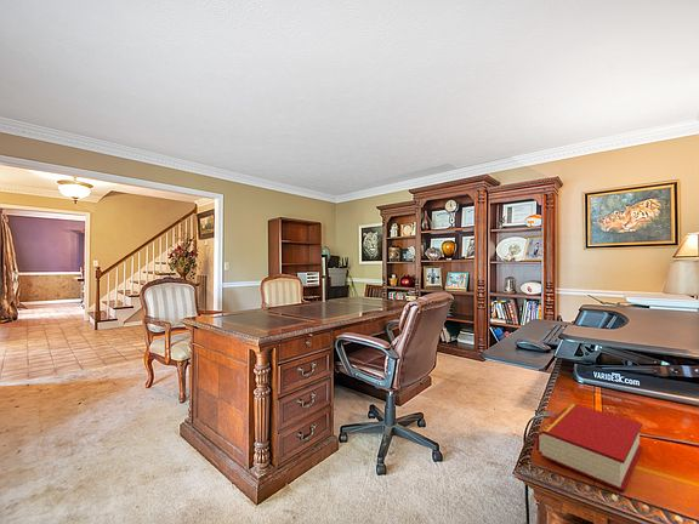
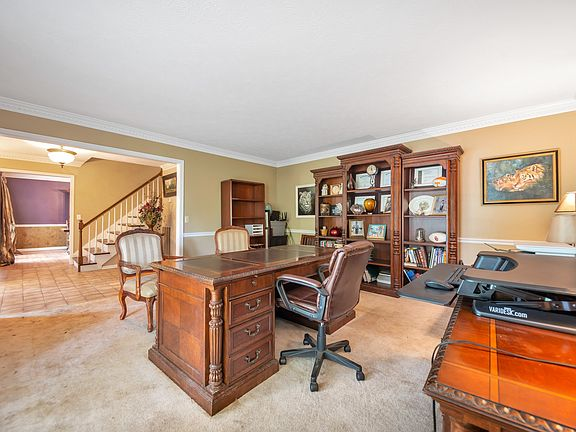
- book (590, 438)
